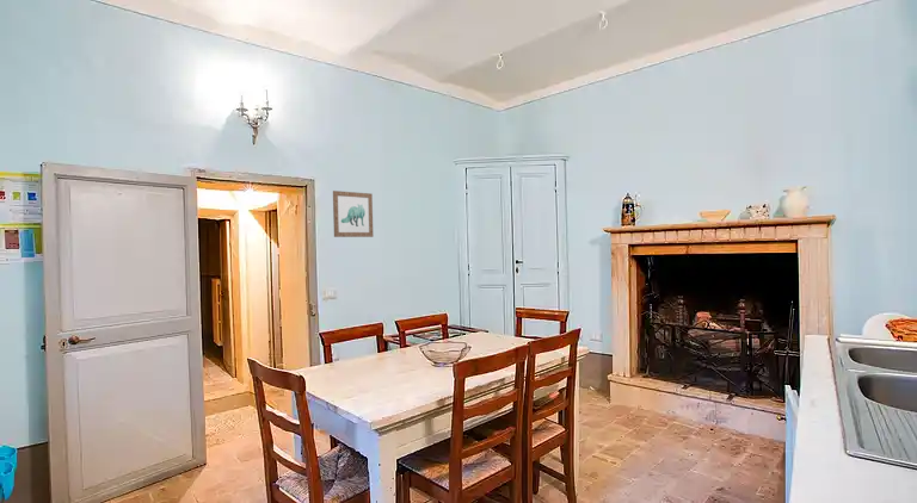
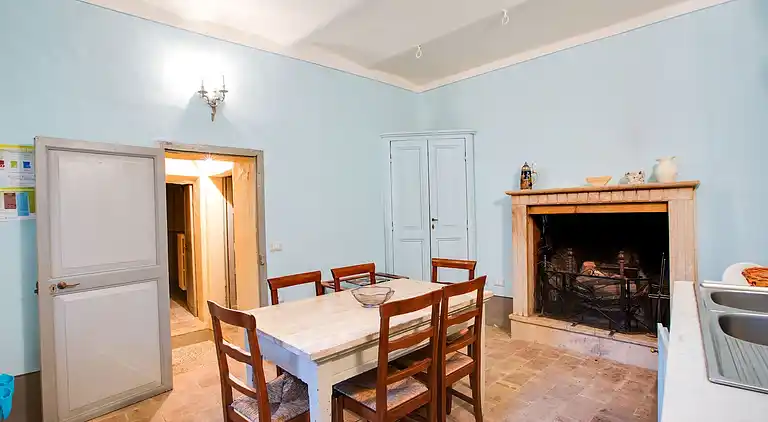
- wall art (353, 215)
